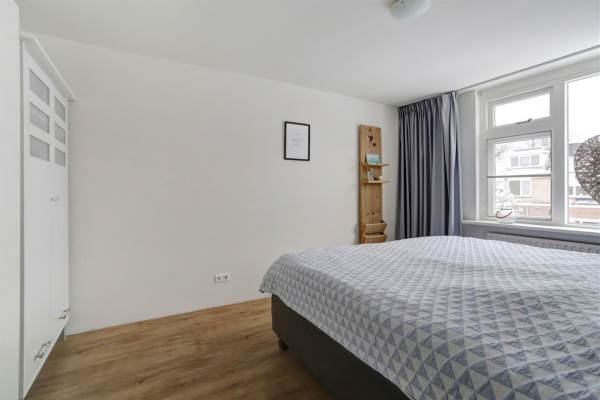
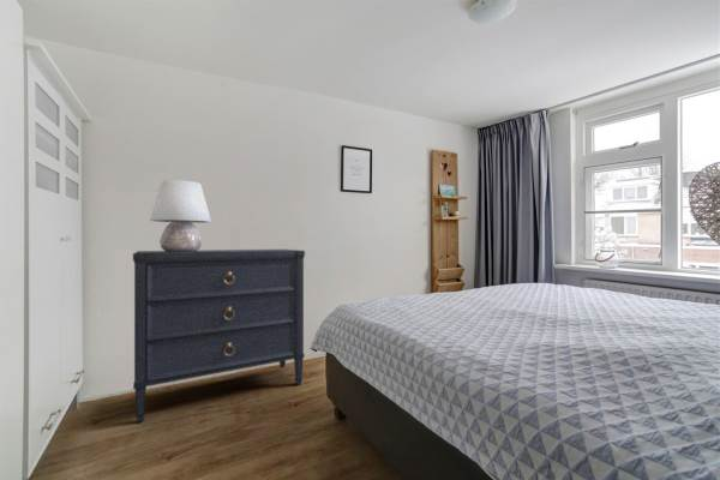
+ table lamp (181, 217)
+ dresser (223, 319)
